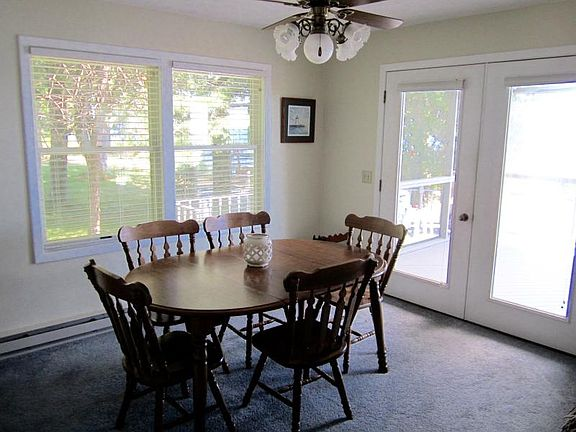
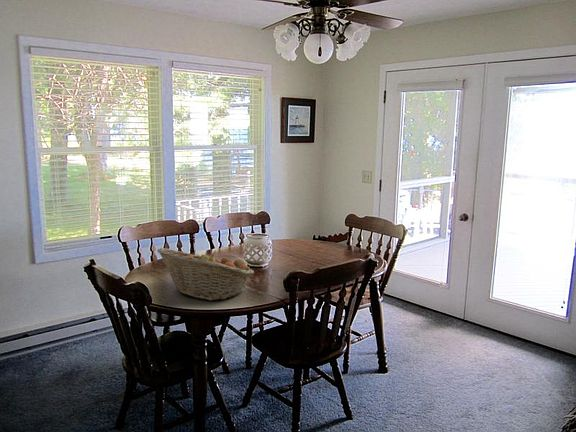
+ fruit basket (205, 269)
